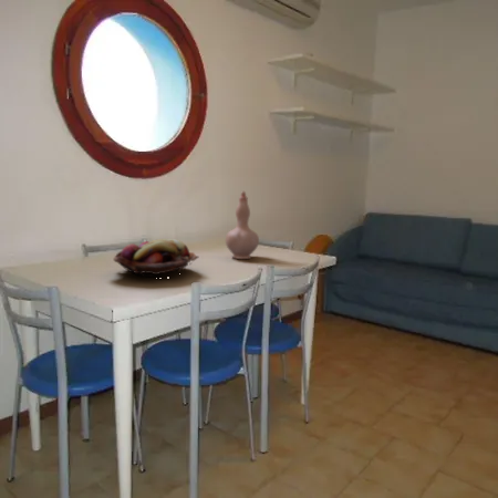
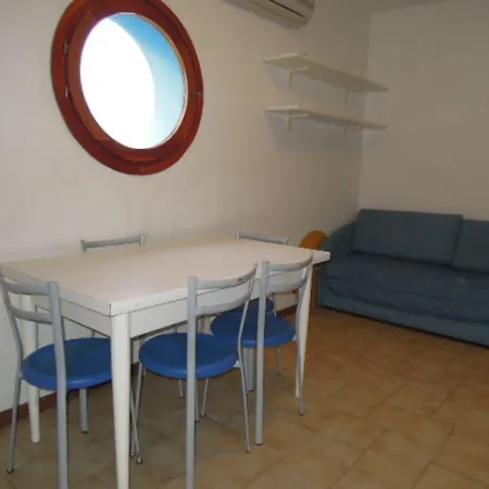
- vase (242, 224)
- fruit basket (156, 256)
